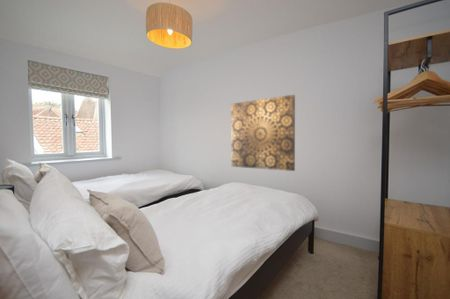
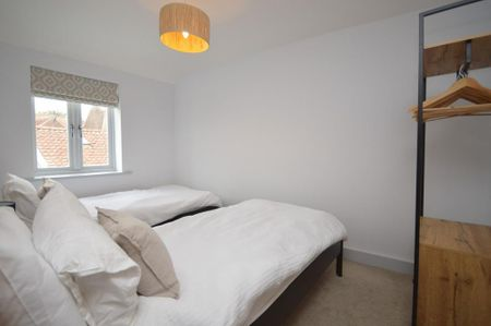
- wall art (260, 134)
